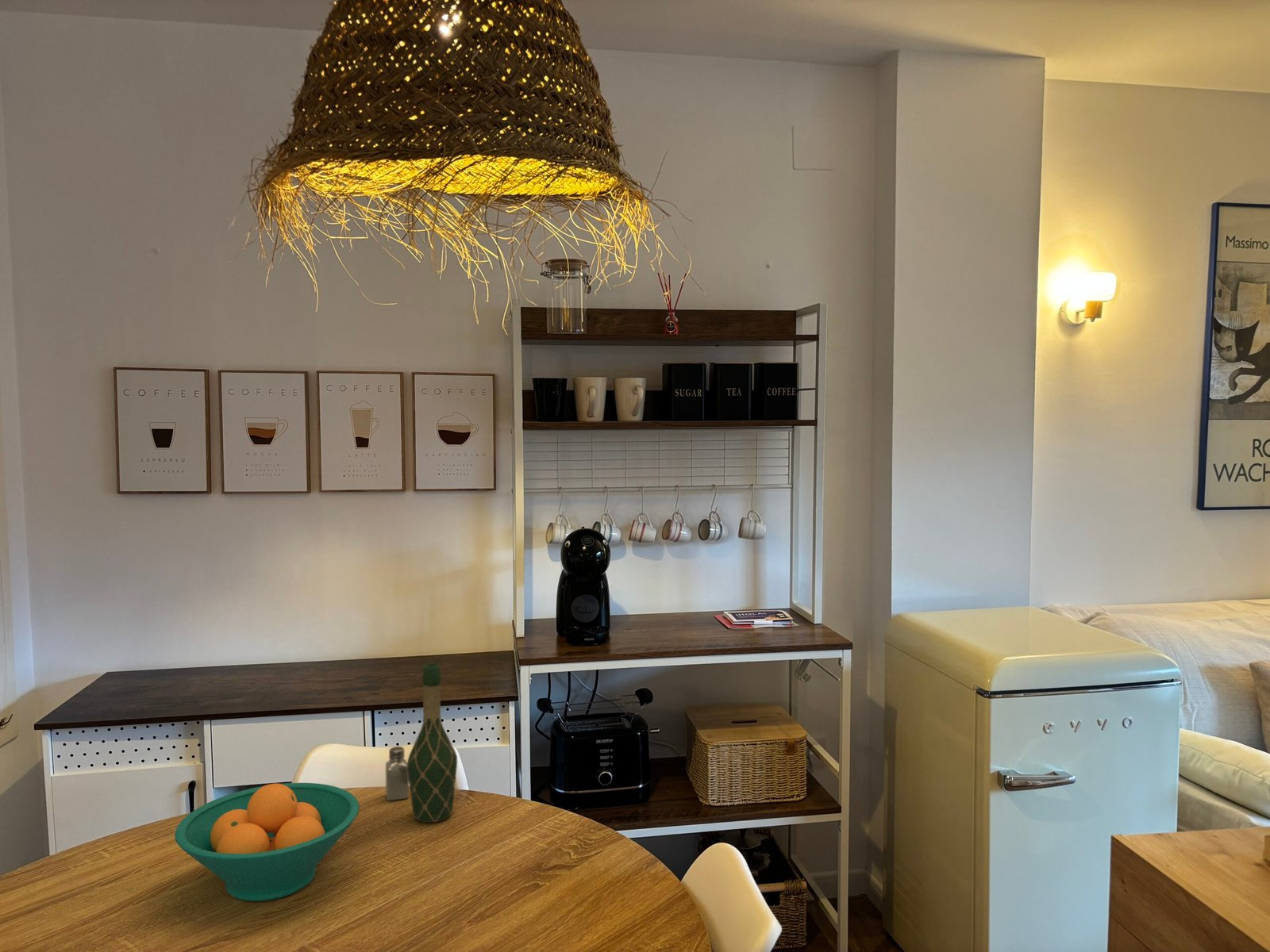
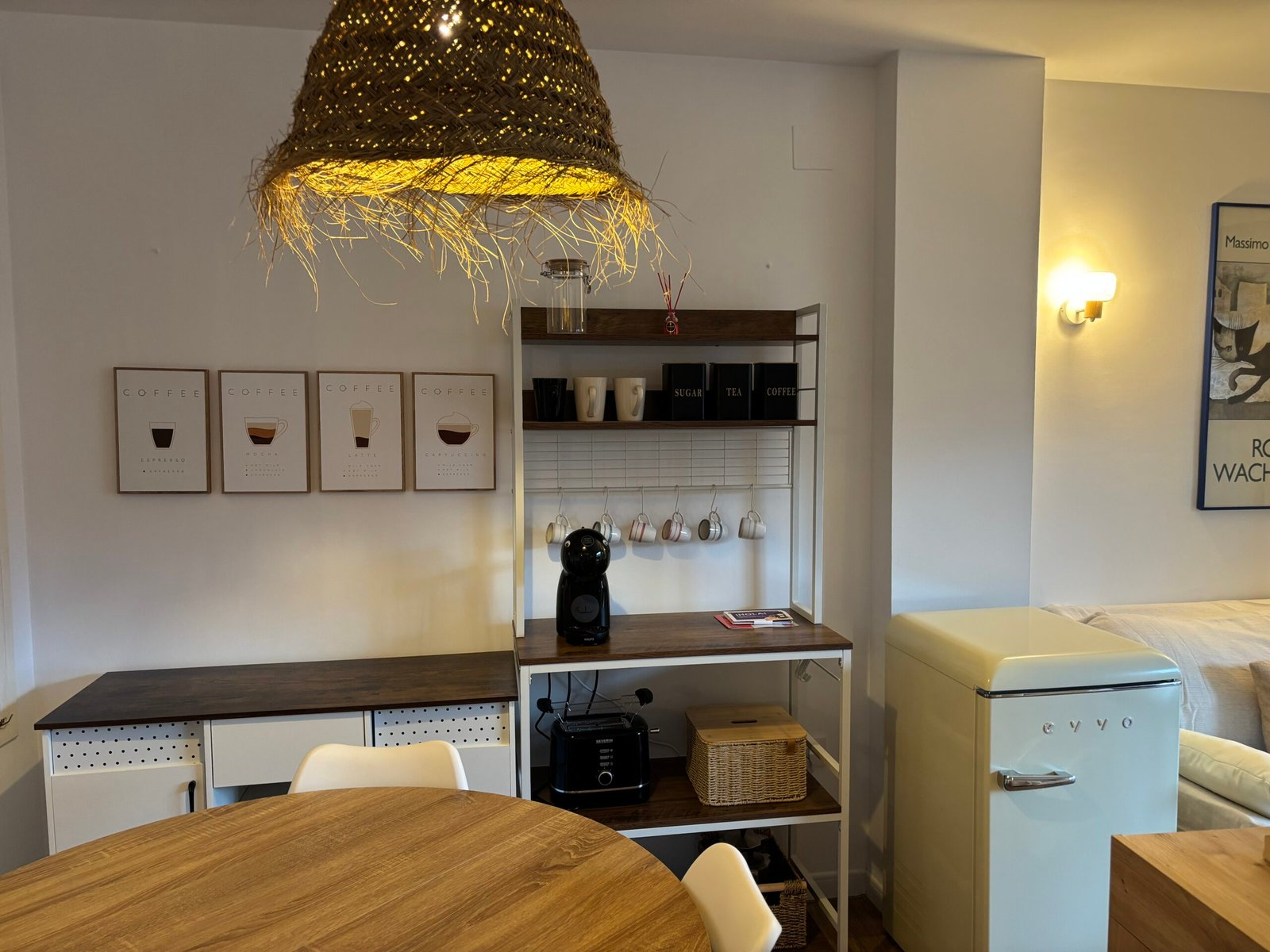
- saltshaker (397, 772)
- fruit bowl (271, 834)
- wine bottle (432, 740)
